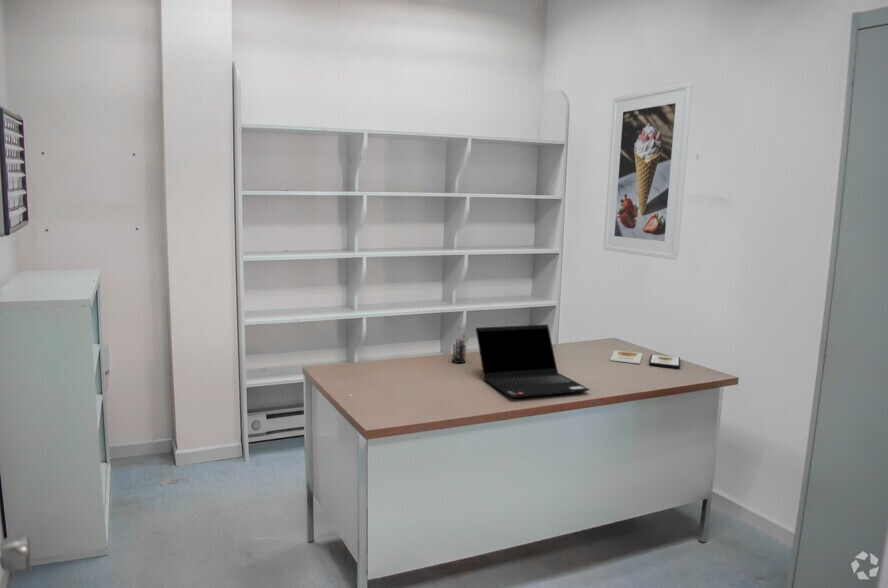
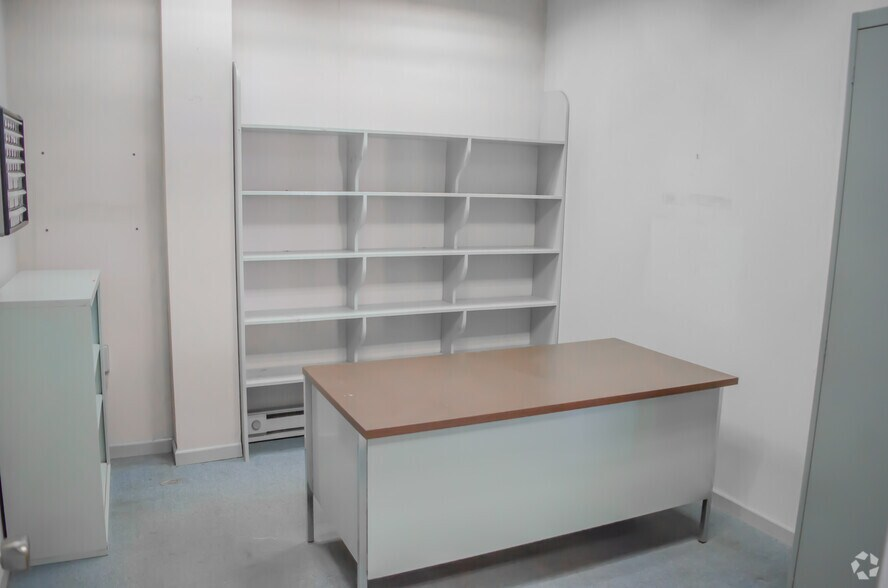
- pen holder (461, 347)
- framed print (643, 174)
- laptop computer (530, 359)
- picture frame (641, 357)
